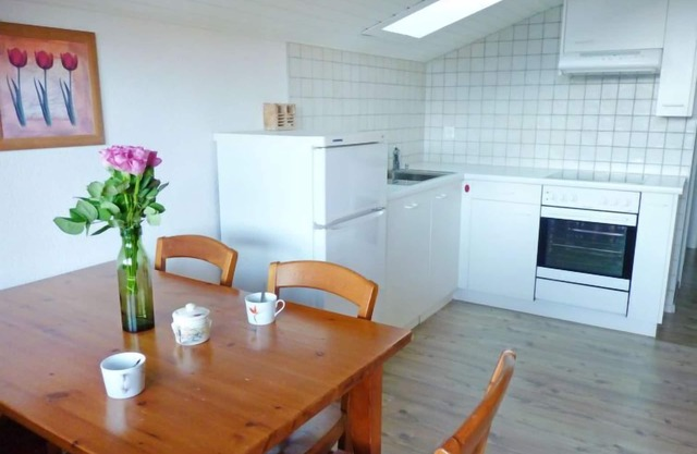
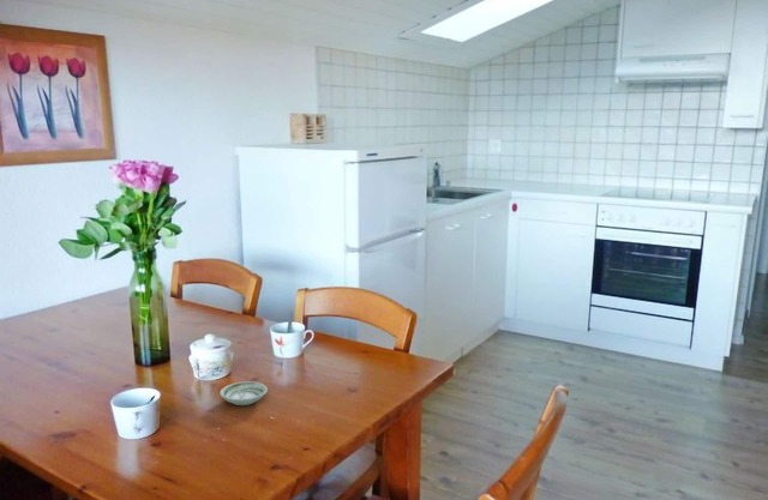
+ saucer (244, 394)
